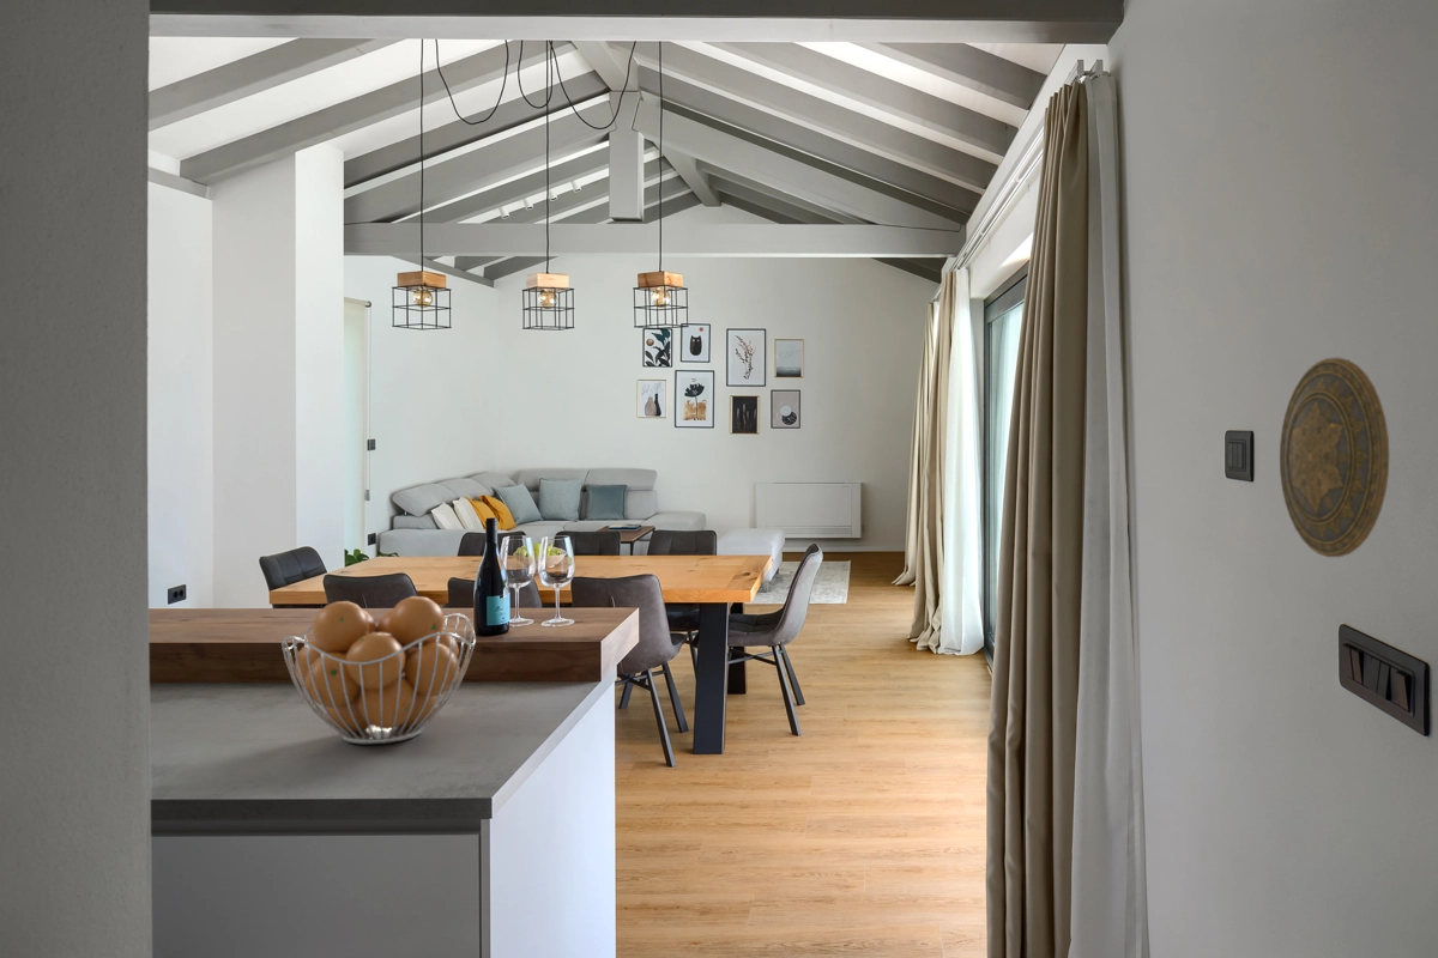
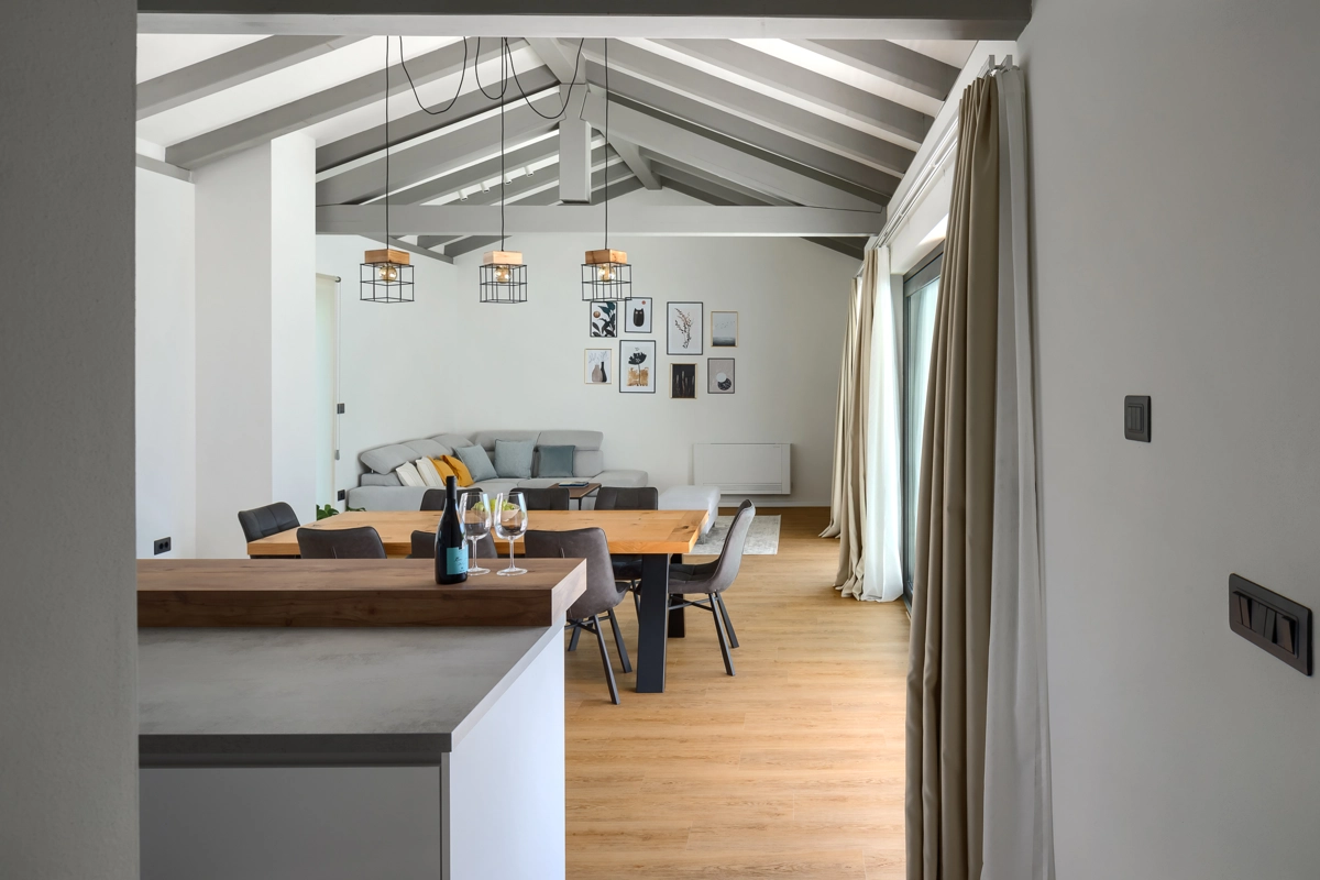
- decorative plate (1321, 457)
- fruit basket (382, 665)
